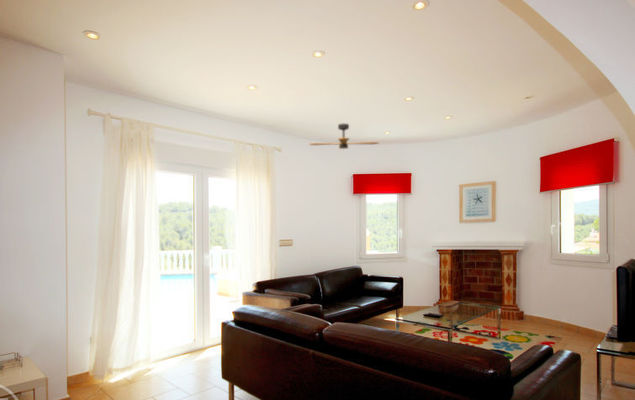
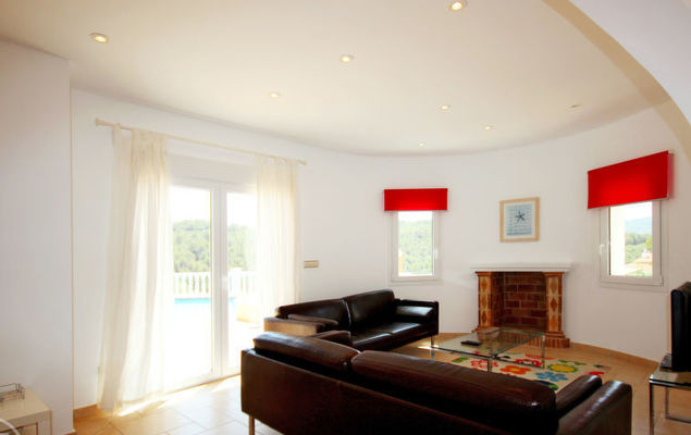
- ceiling fan (343, 135)
